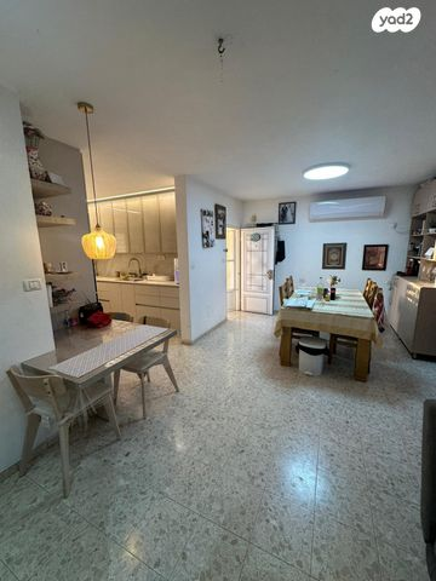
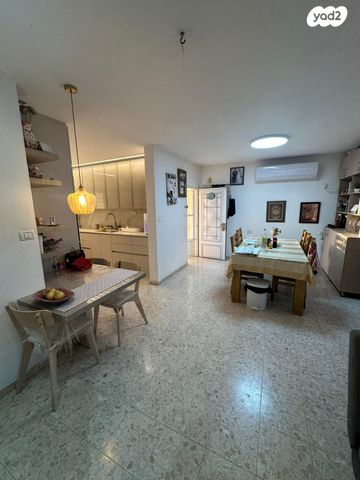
+ fruit bowl (53, 294)
